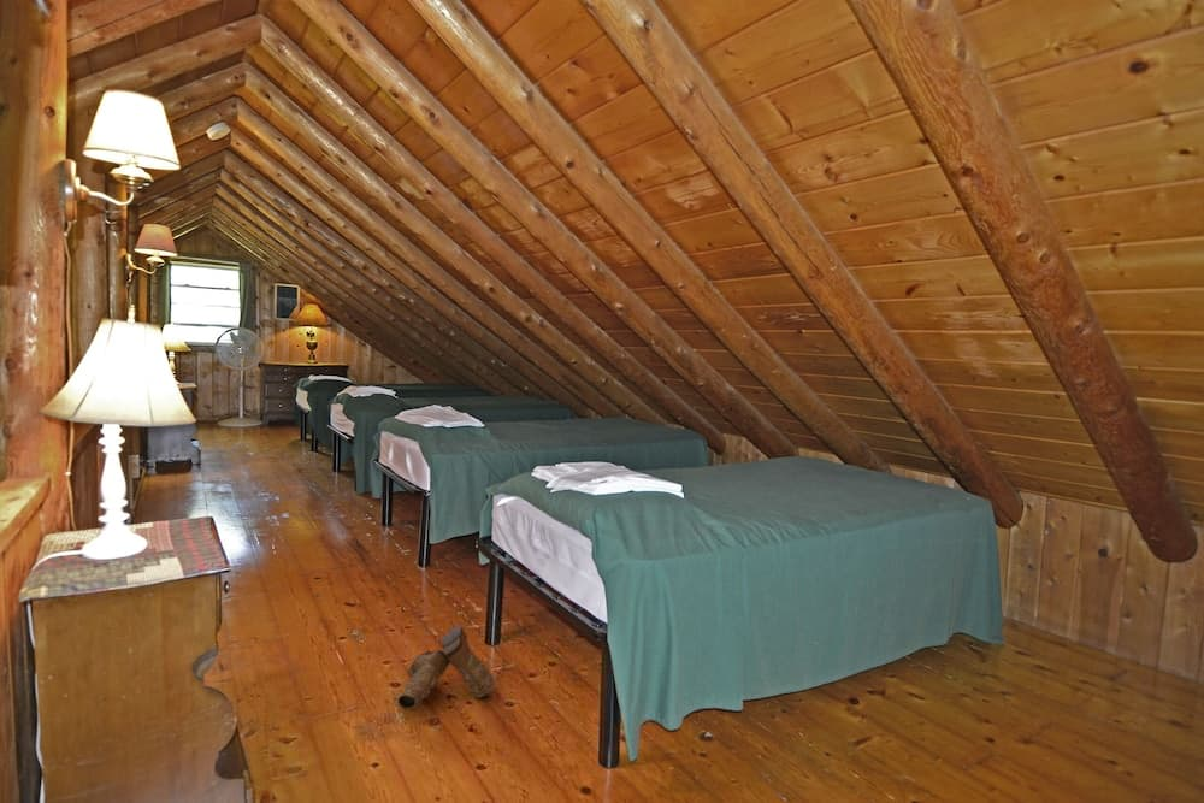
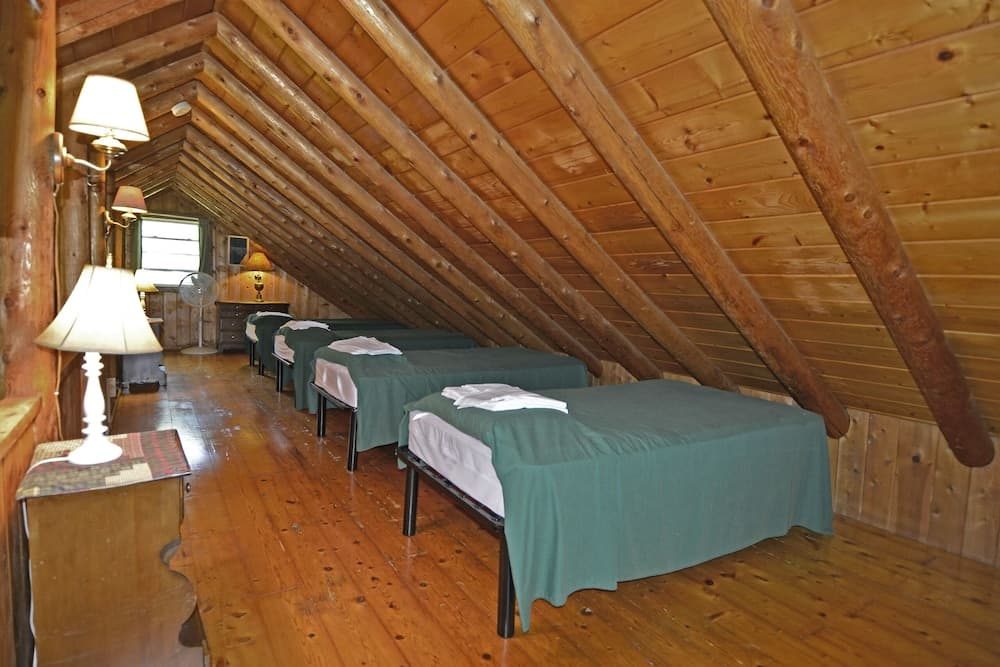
- boots (437, 666)
